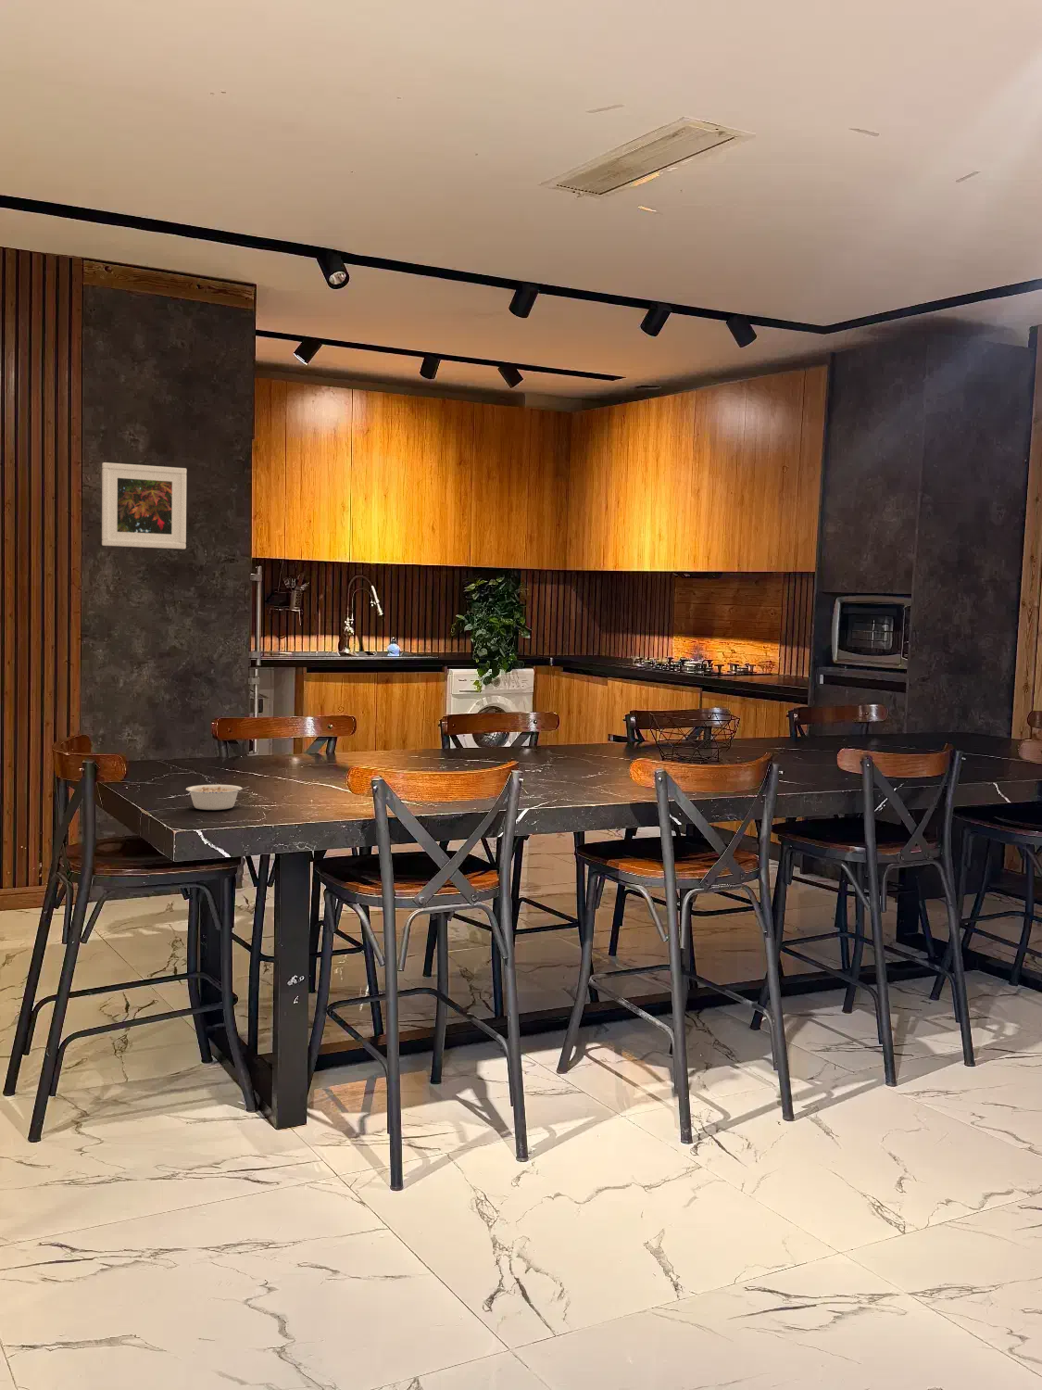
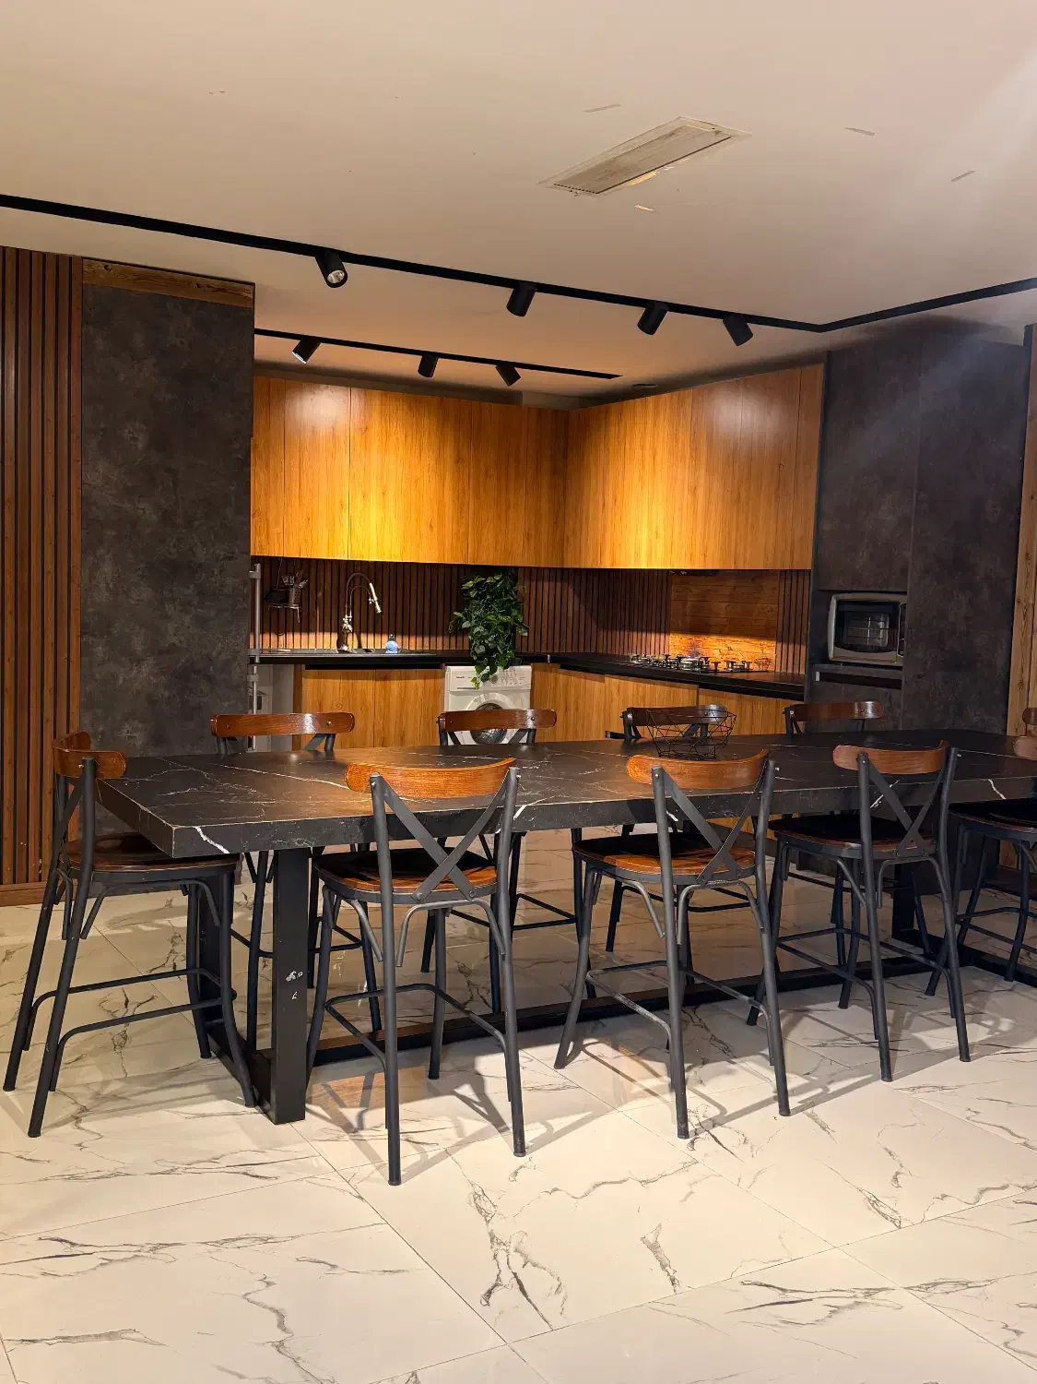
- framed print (144, 506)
- legume (216, 795)
